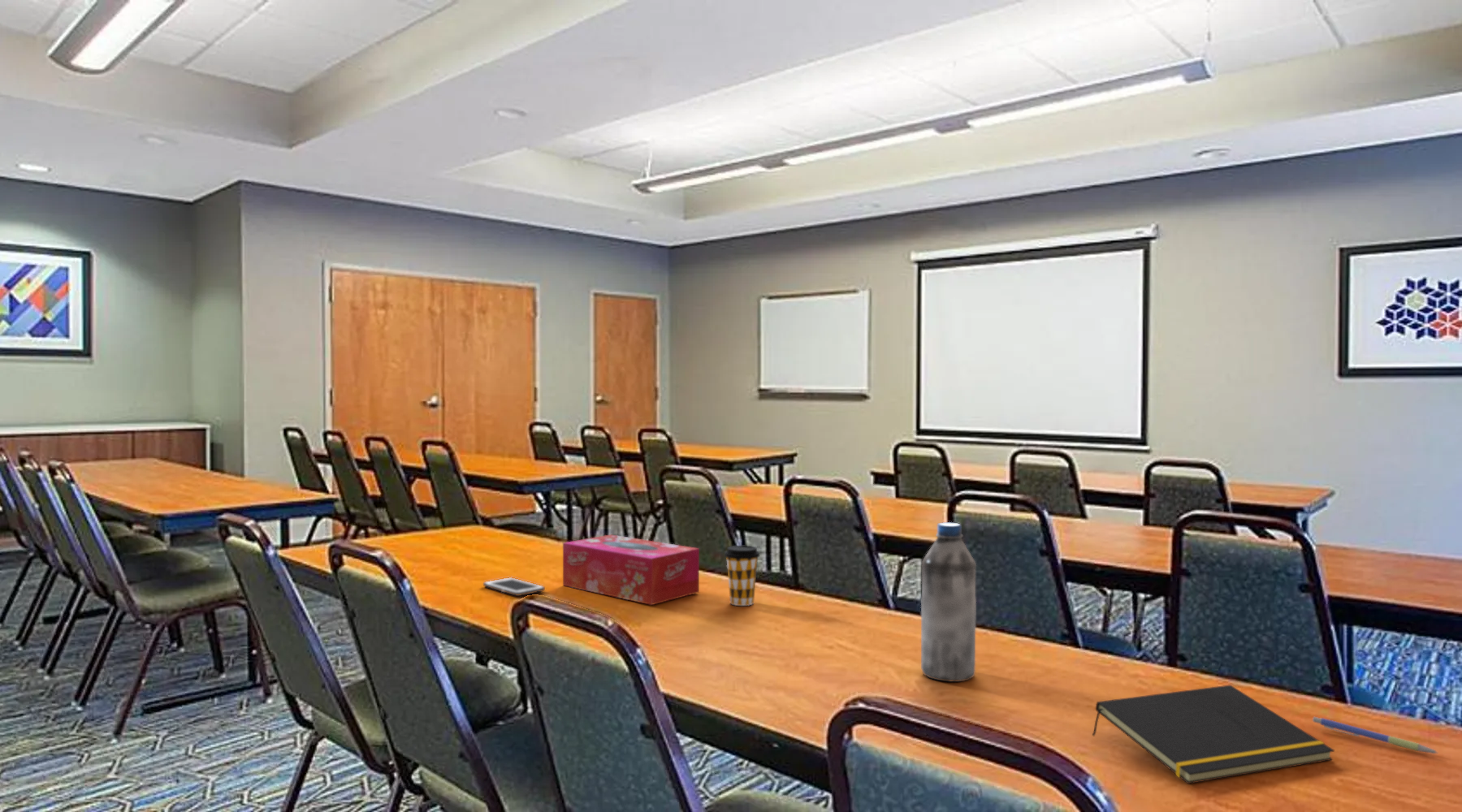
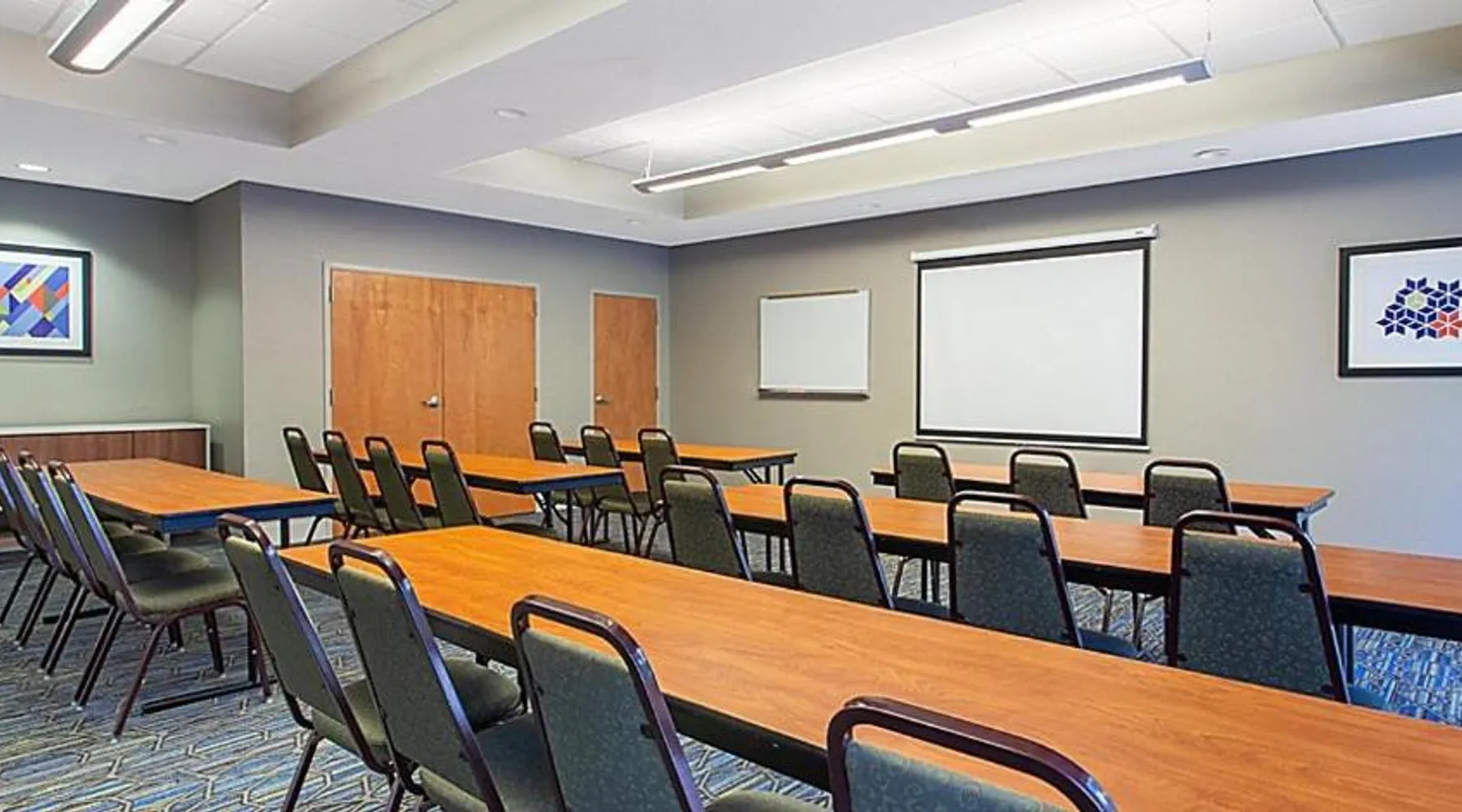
- notepad (1210, 729)
- water bottle (949, 598)
- coffee cup (742, 575)
- tissue box (629, 567)
- cell phone (513, 586)
- pen (1373, 735)
